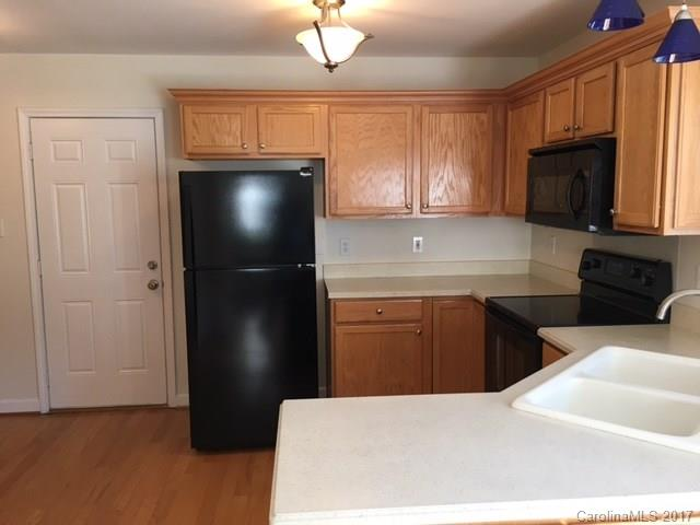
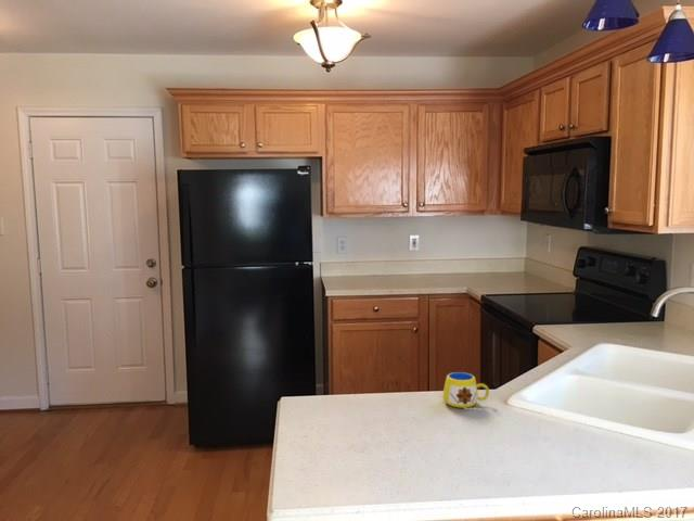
+ mug (465, 390)
